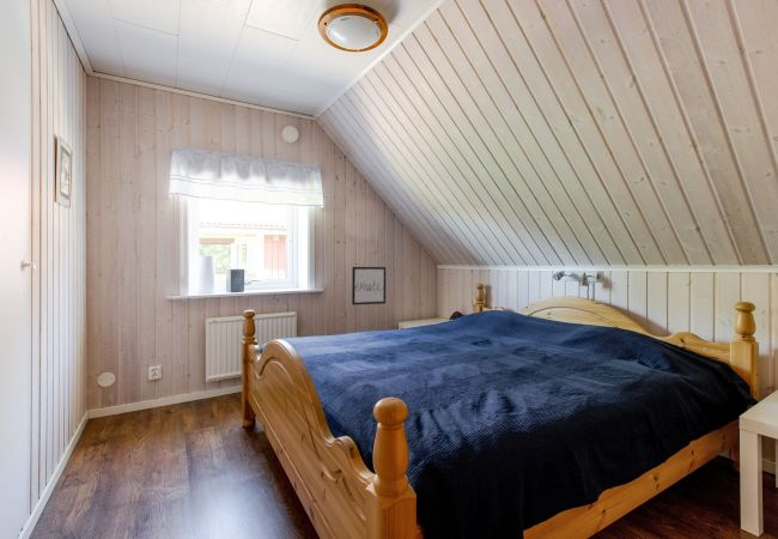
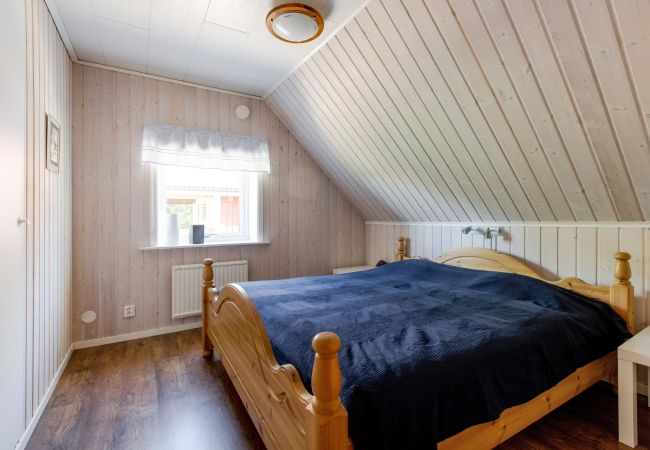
- wall art (369, 285)
